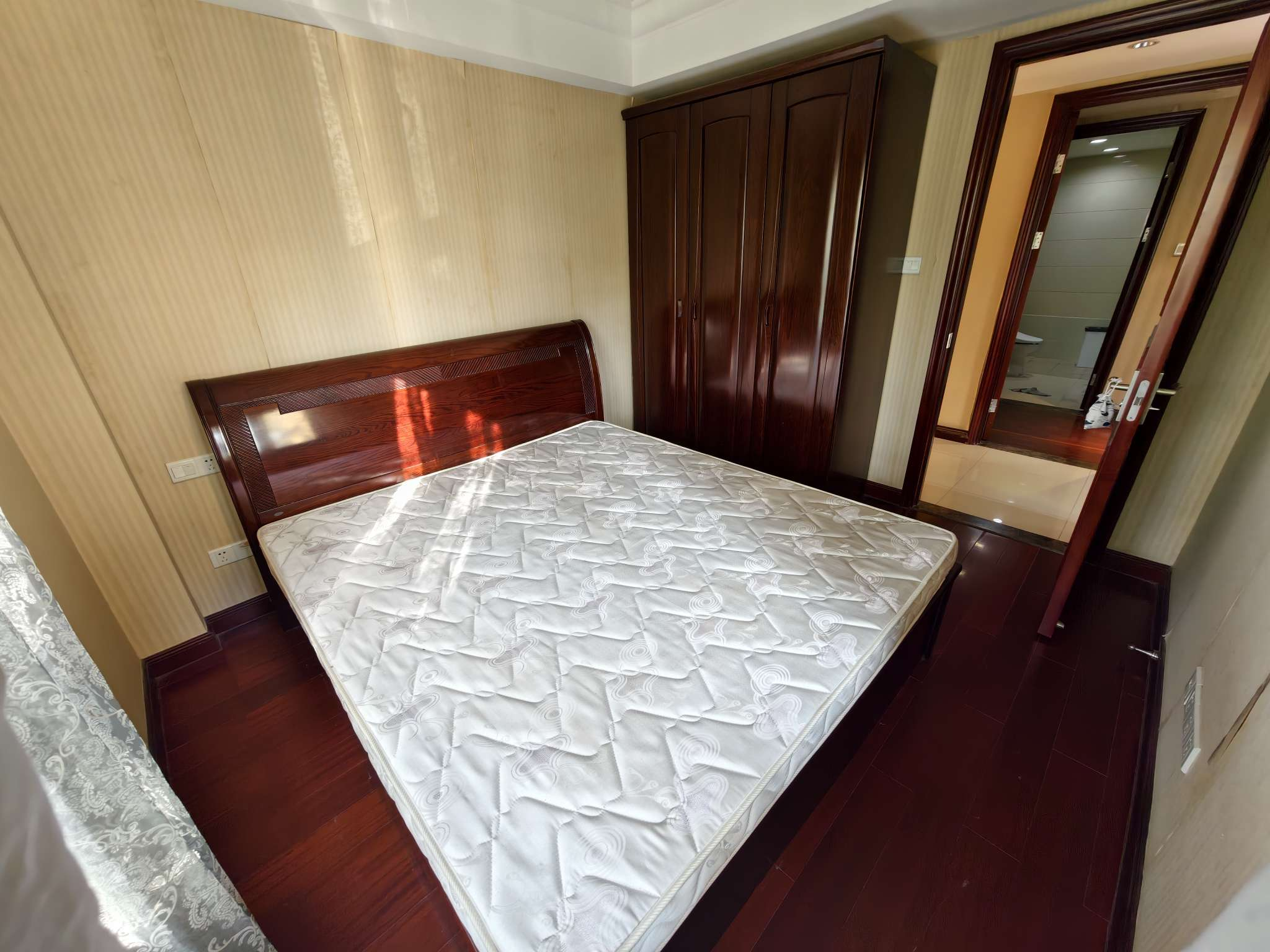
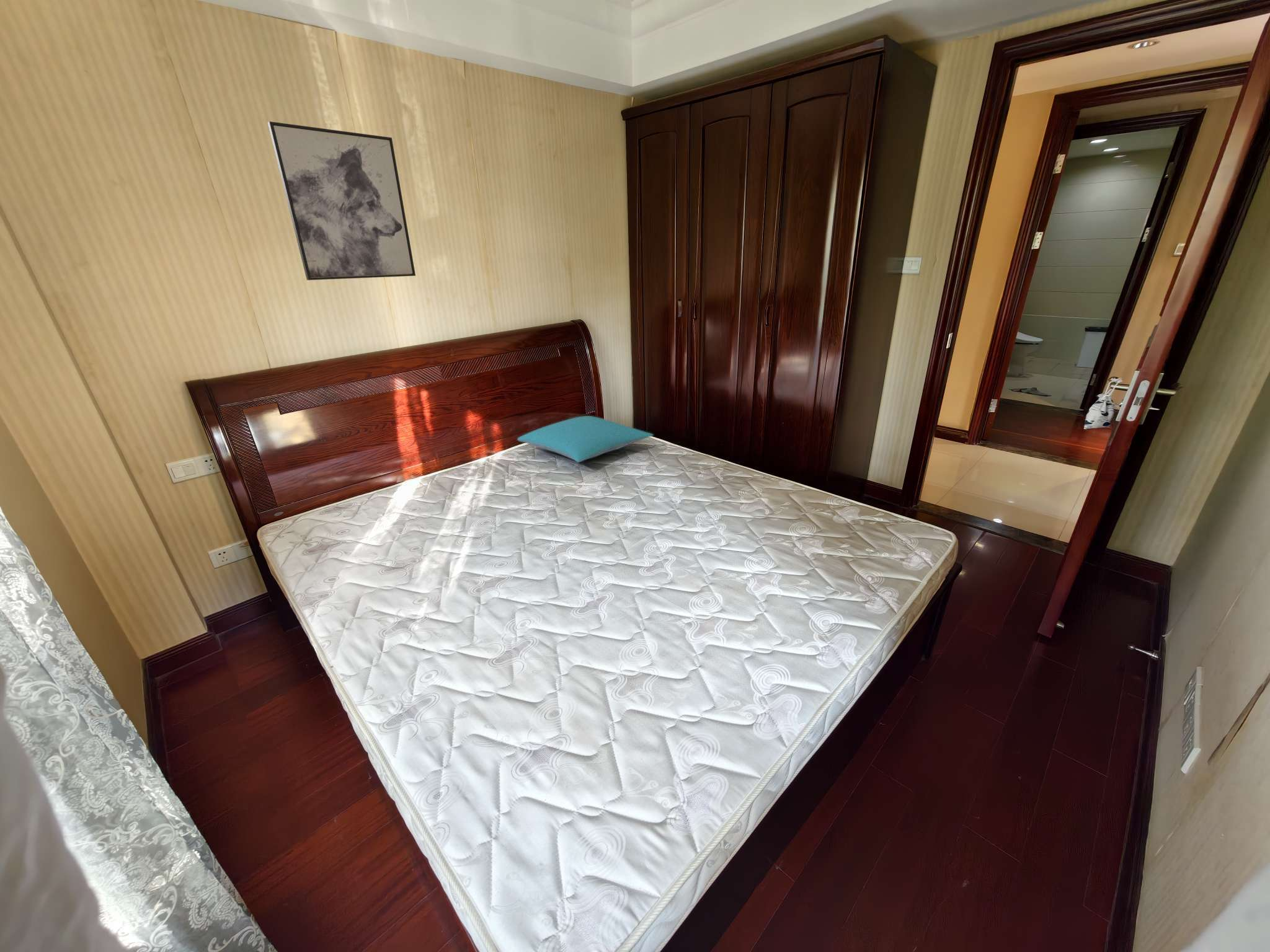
+ wall art (350, 208)
+ pillow (585, 436)
